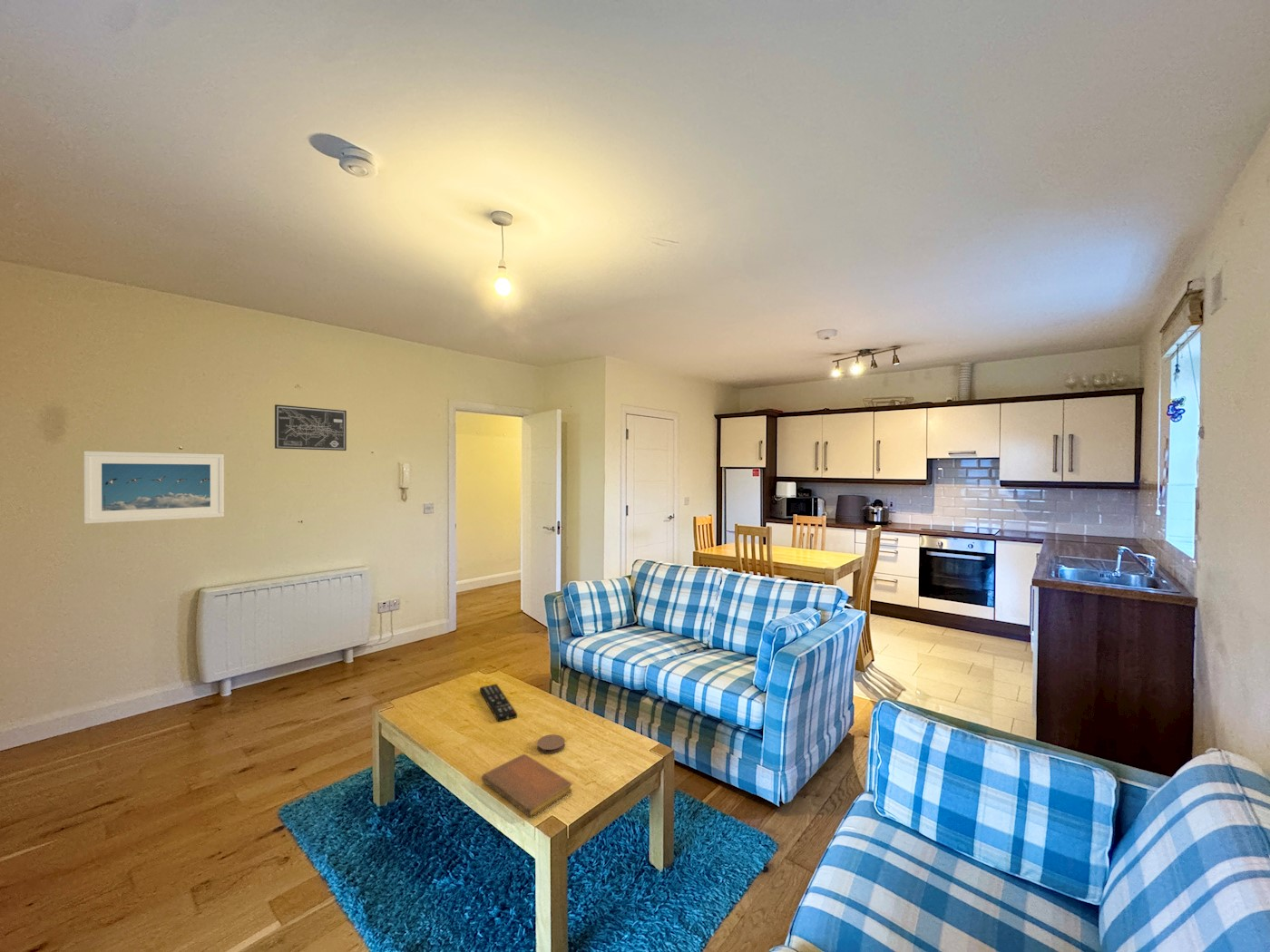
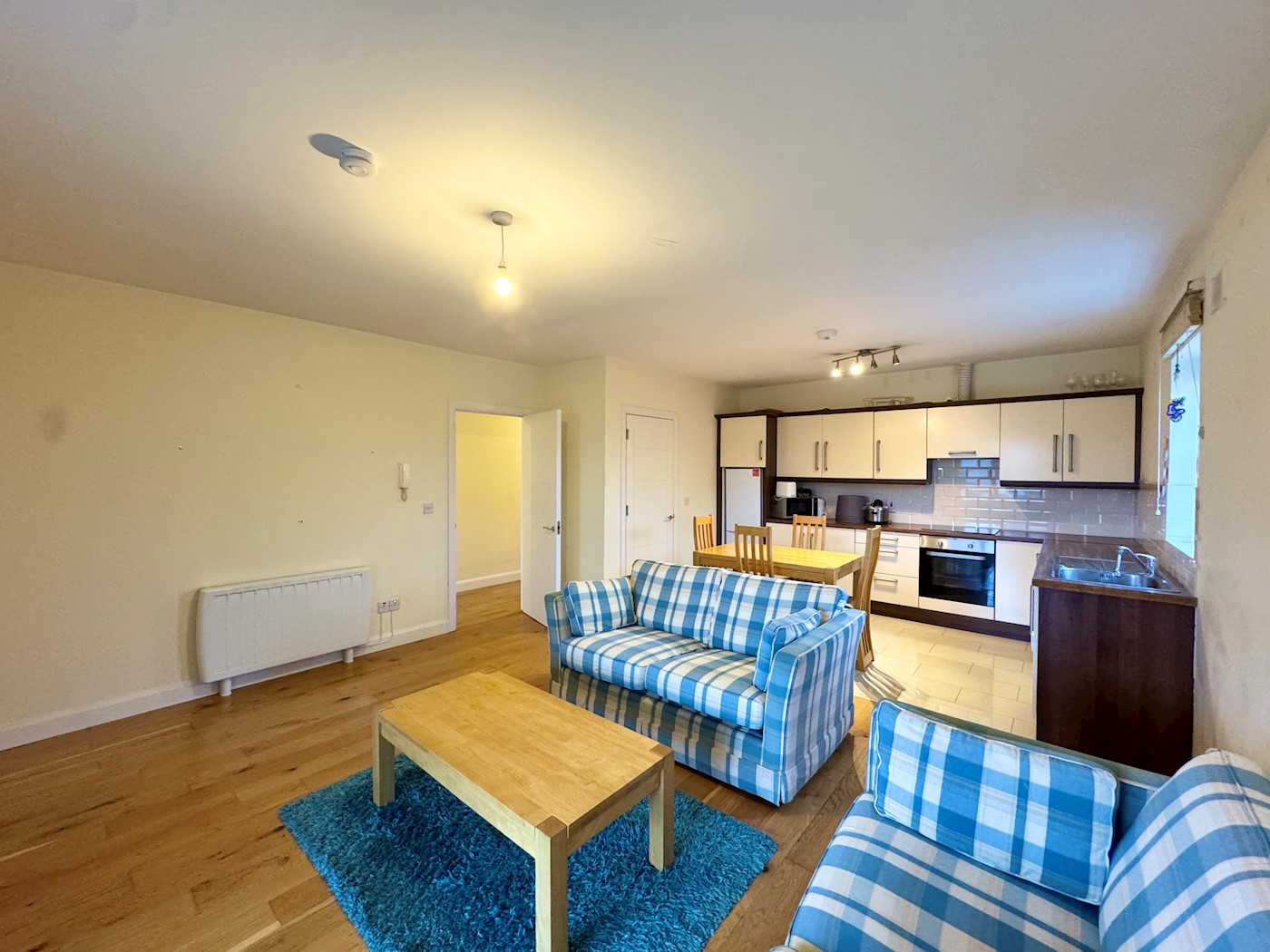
- notebook (526, 782)
- coaster (551, 743)
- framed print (159, 486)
- remote control (497, 701)
- wall art (312, 428)
